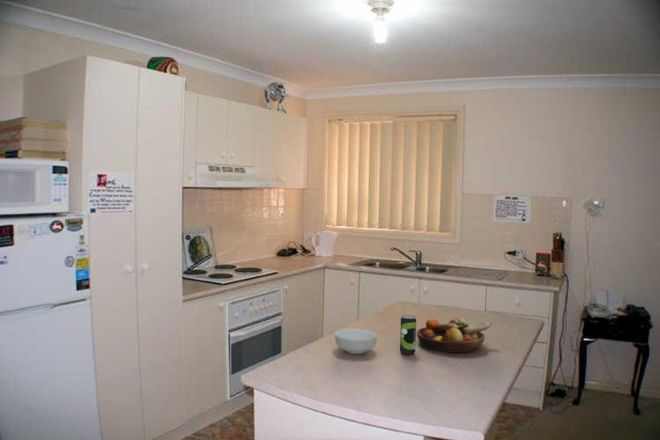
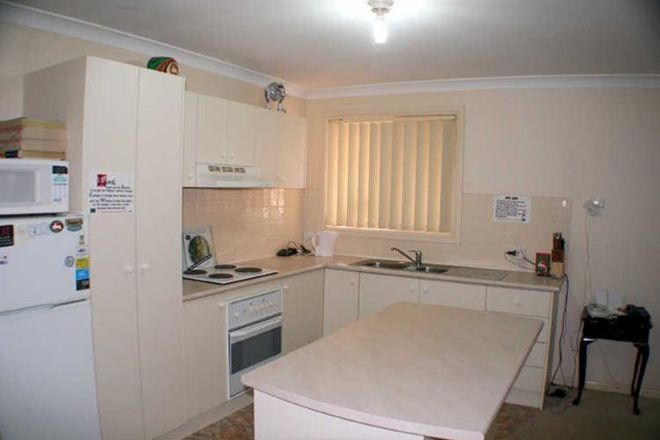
- cereal bowl (355, 342)
- beverage can (408, 334)
- fruit bowl (450, 330)
